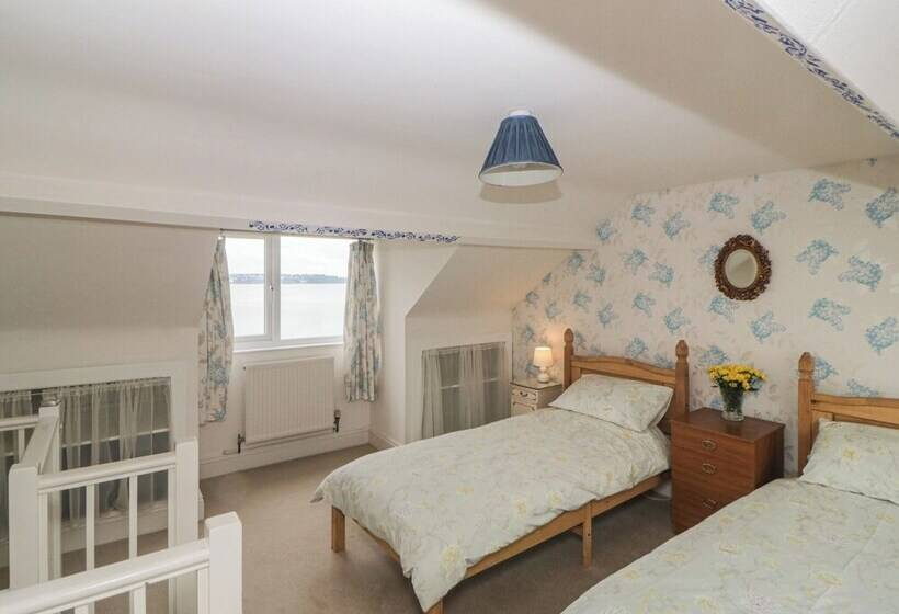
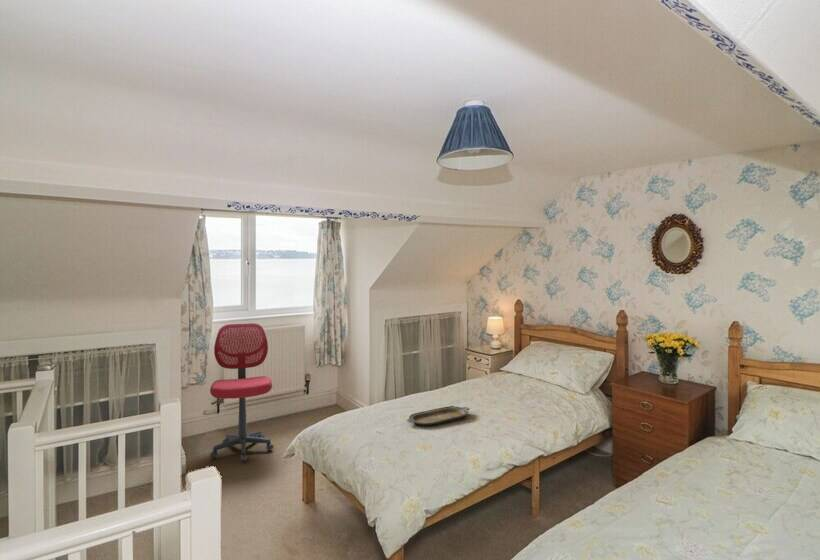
+ serving tray (439, 416)
+ chair (241, 388)
